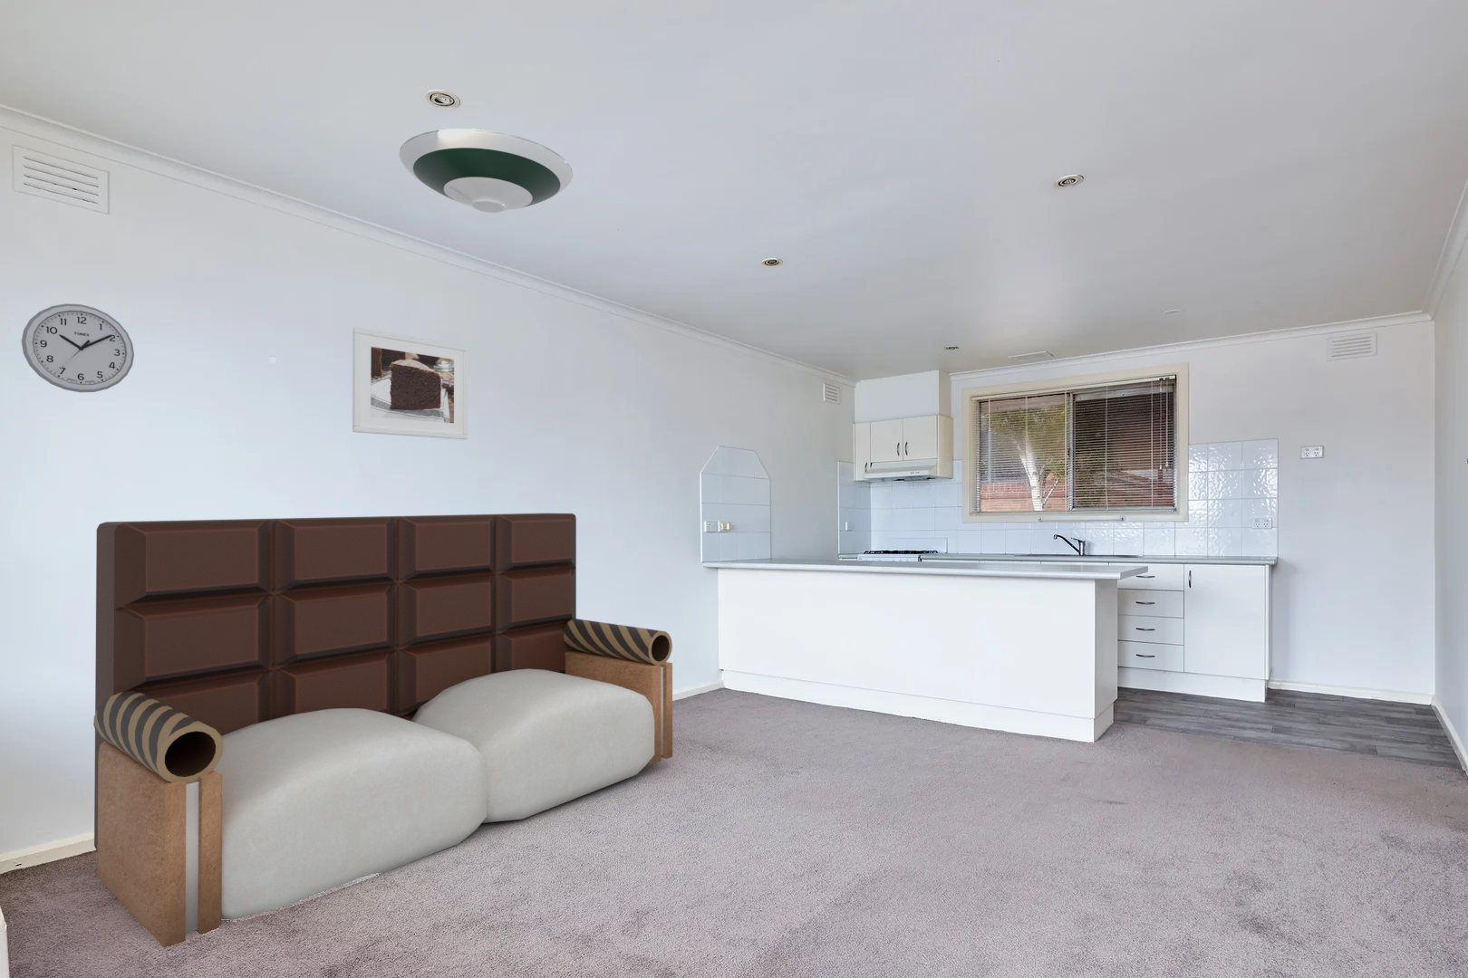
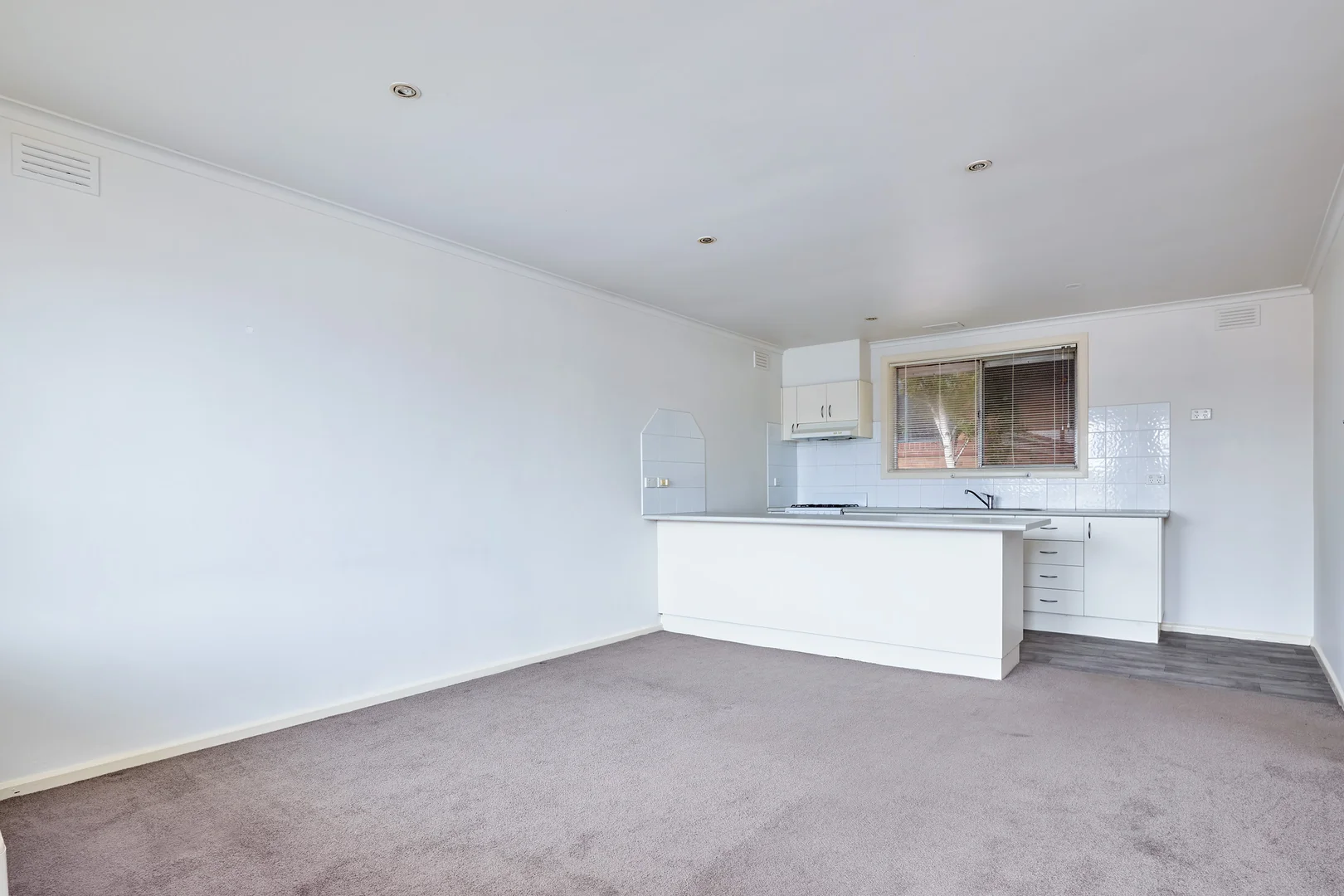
- wall clock (81, 348)
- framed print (413, 386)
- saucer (488, 188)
- sofa (427, 661)
